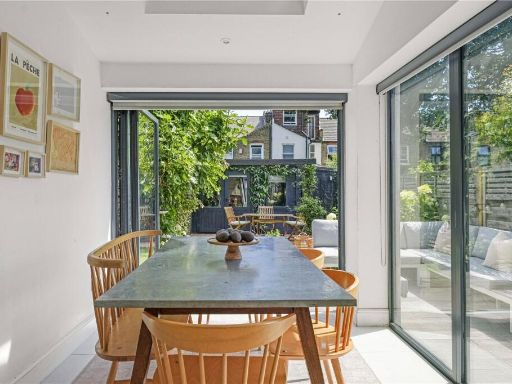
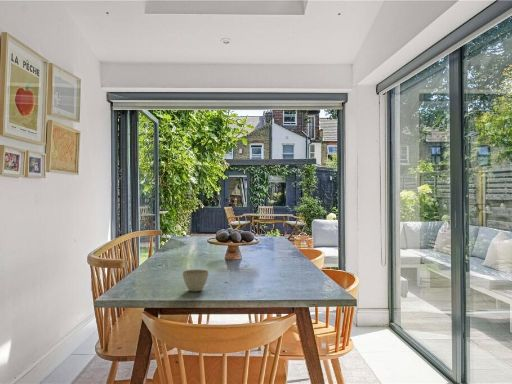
+ flower pot (195, 280)
